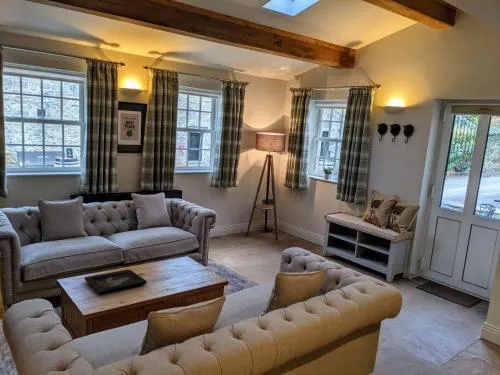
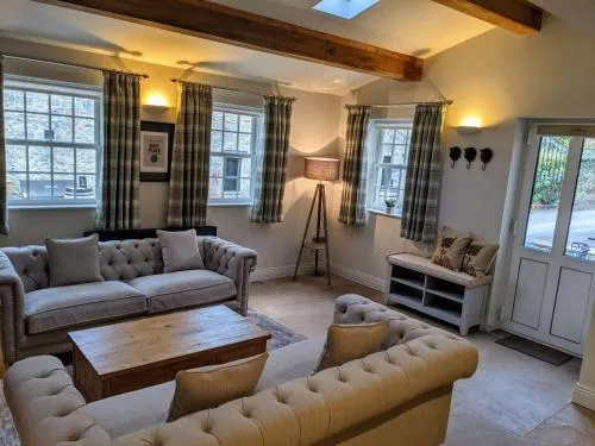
- decorative tray (115, 280)
